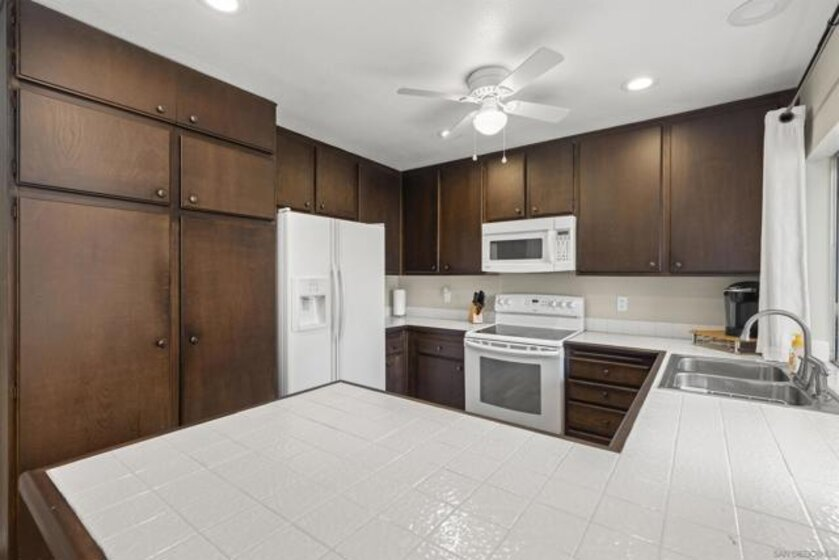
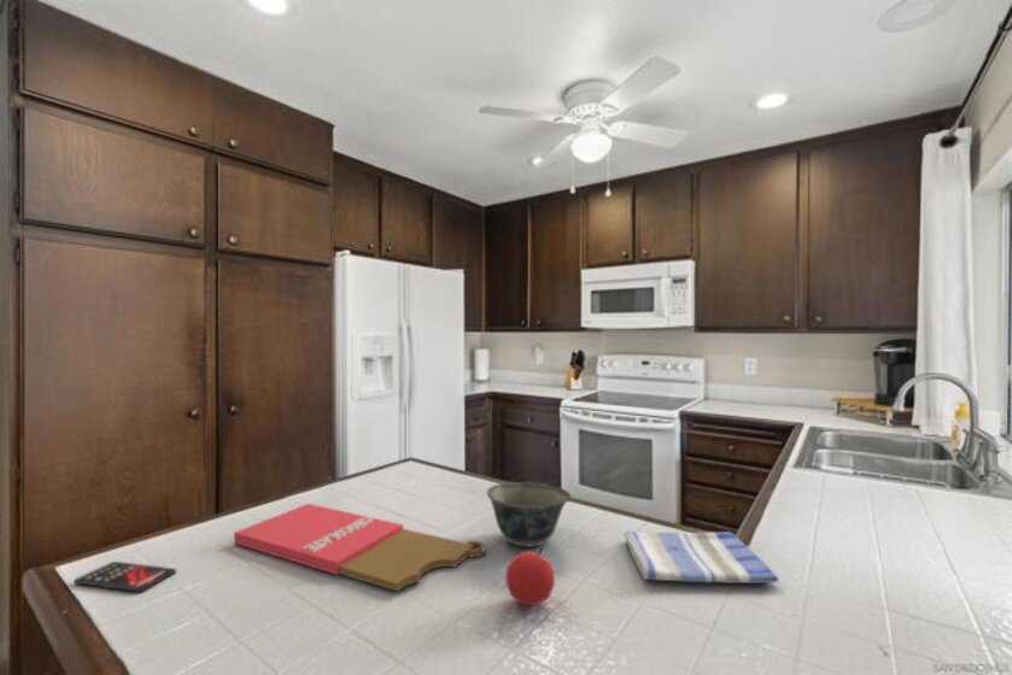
+ smartphone (125, 575)
+ fruit (530, 577)
+ cutting board (358, 540)
+ bowl (528, 515)
+ dish towel (692, 553)
